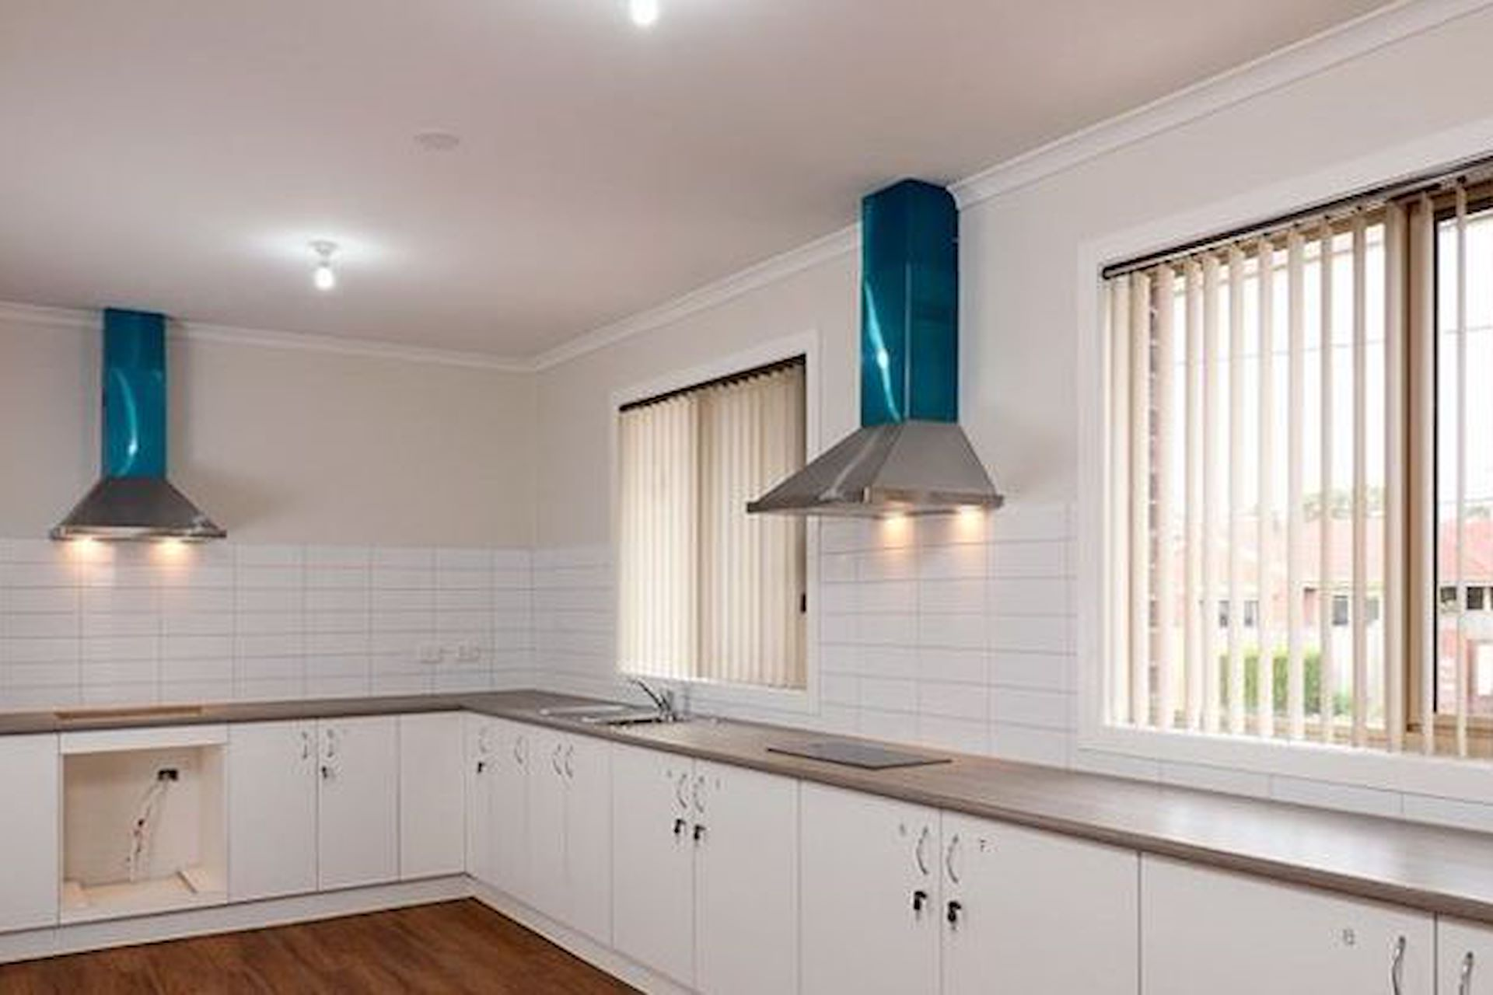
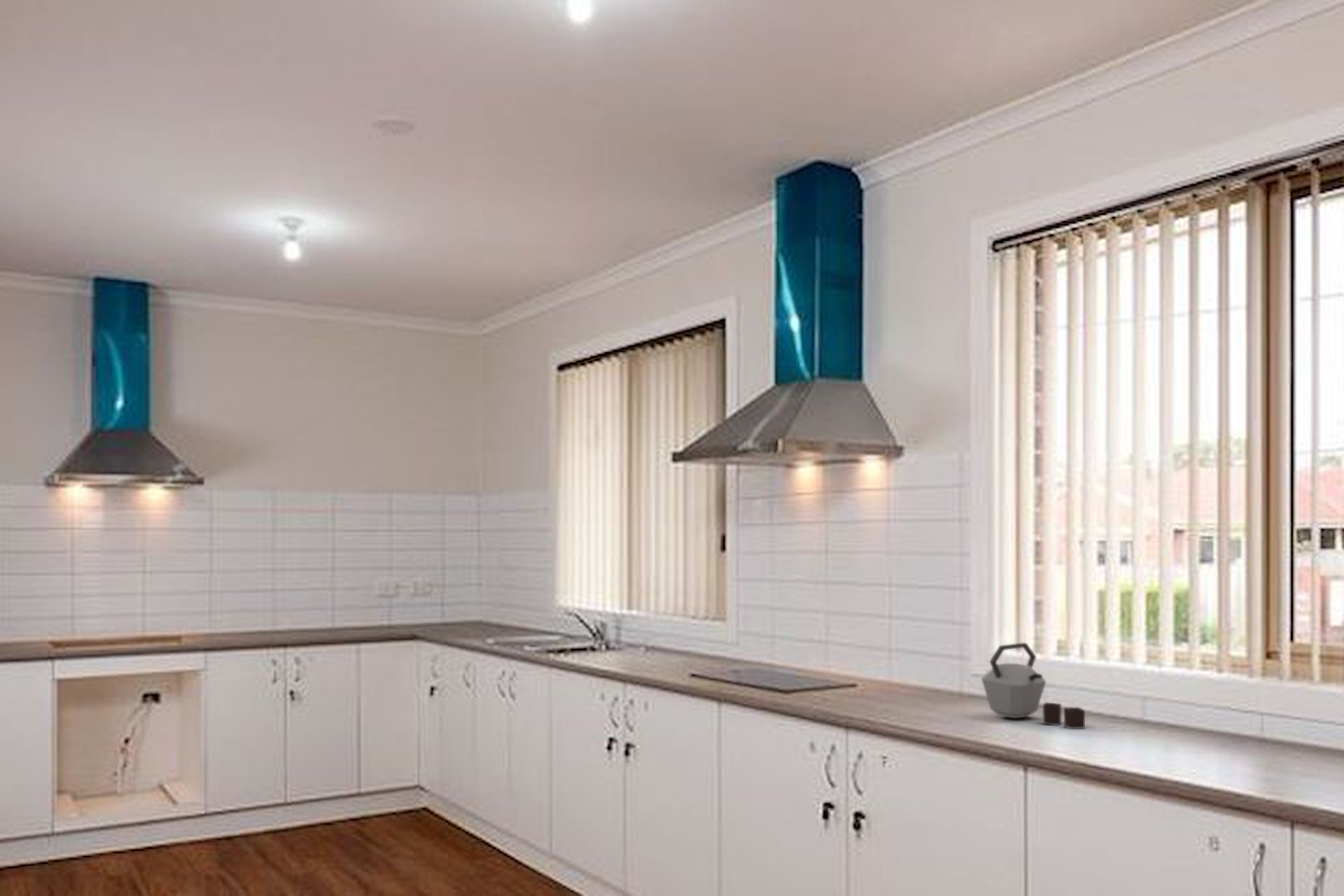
+ kettle (1036, 684)
